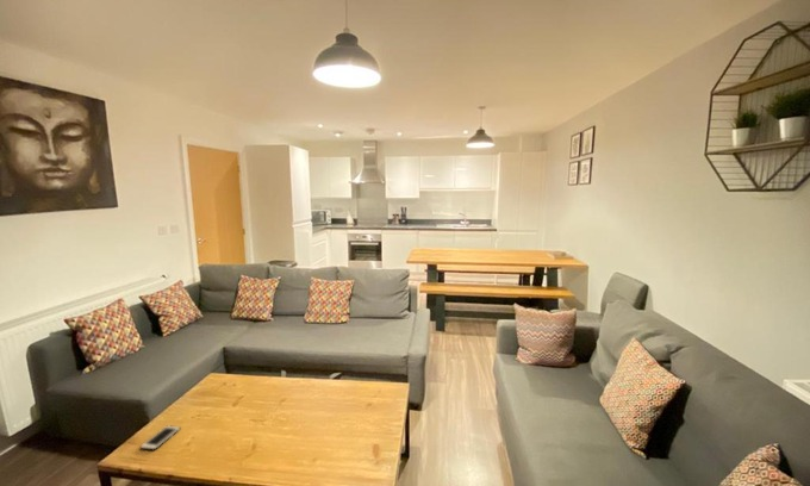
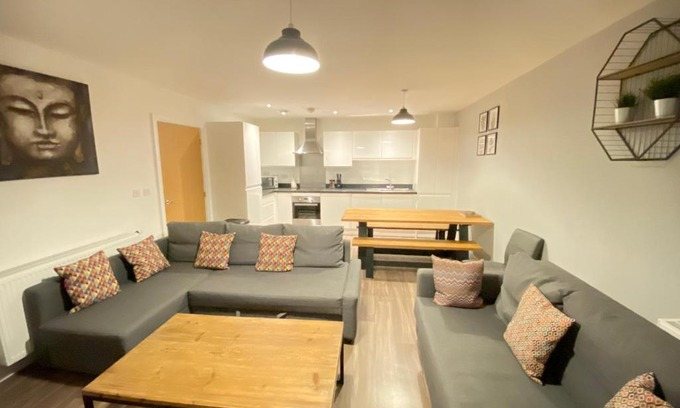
- cell phone (161, 437)
